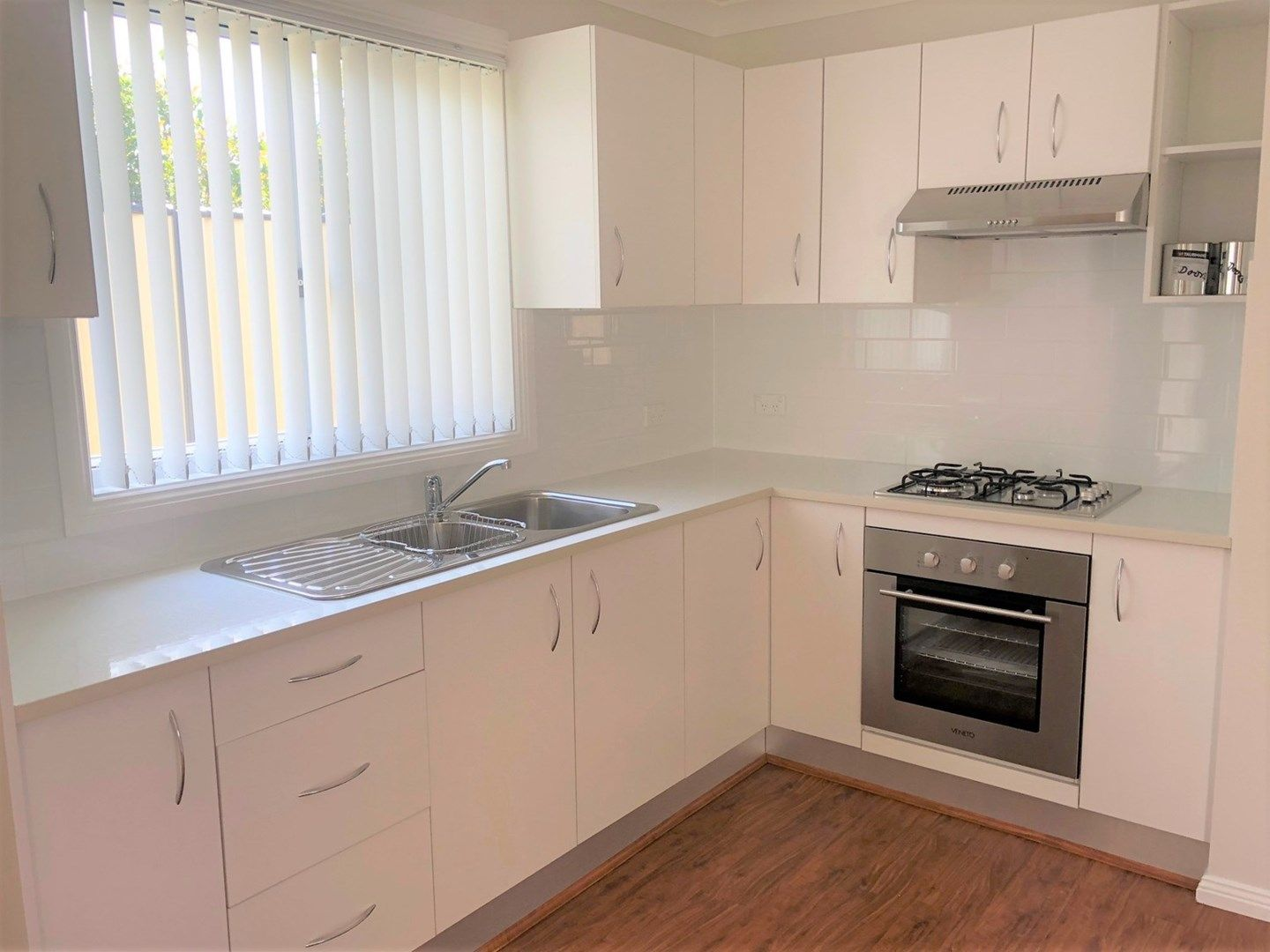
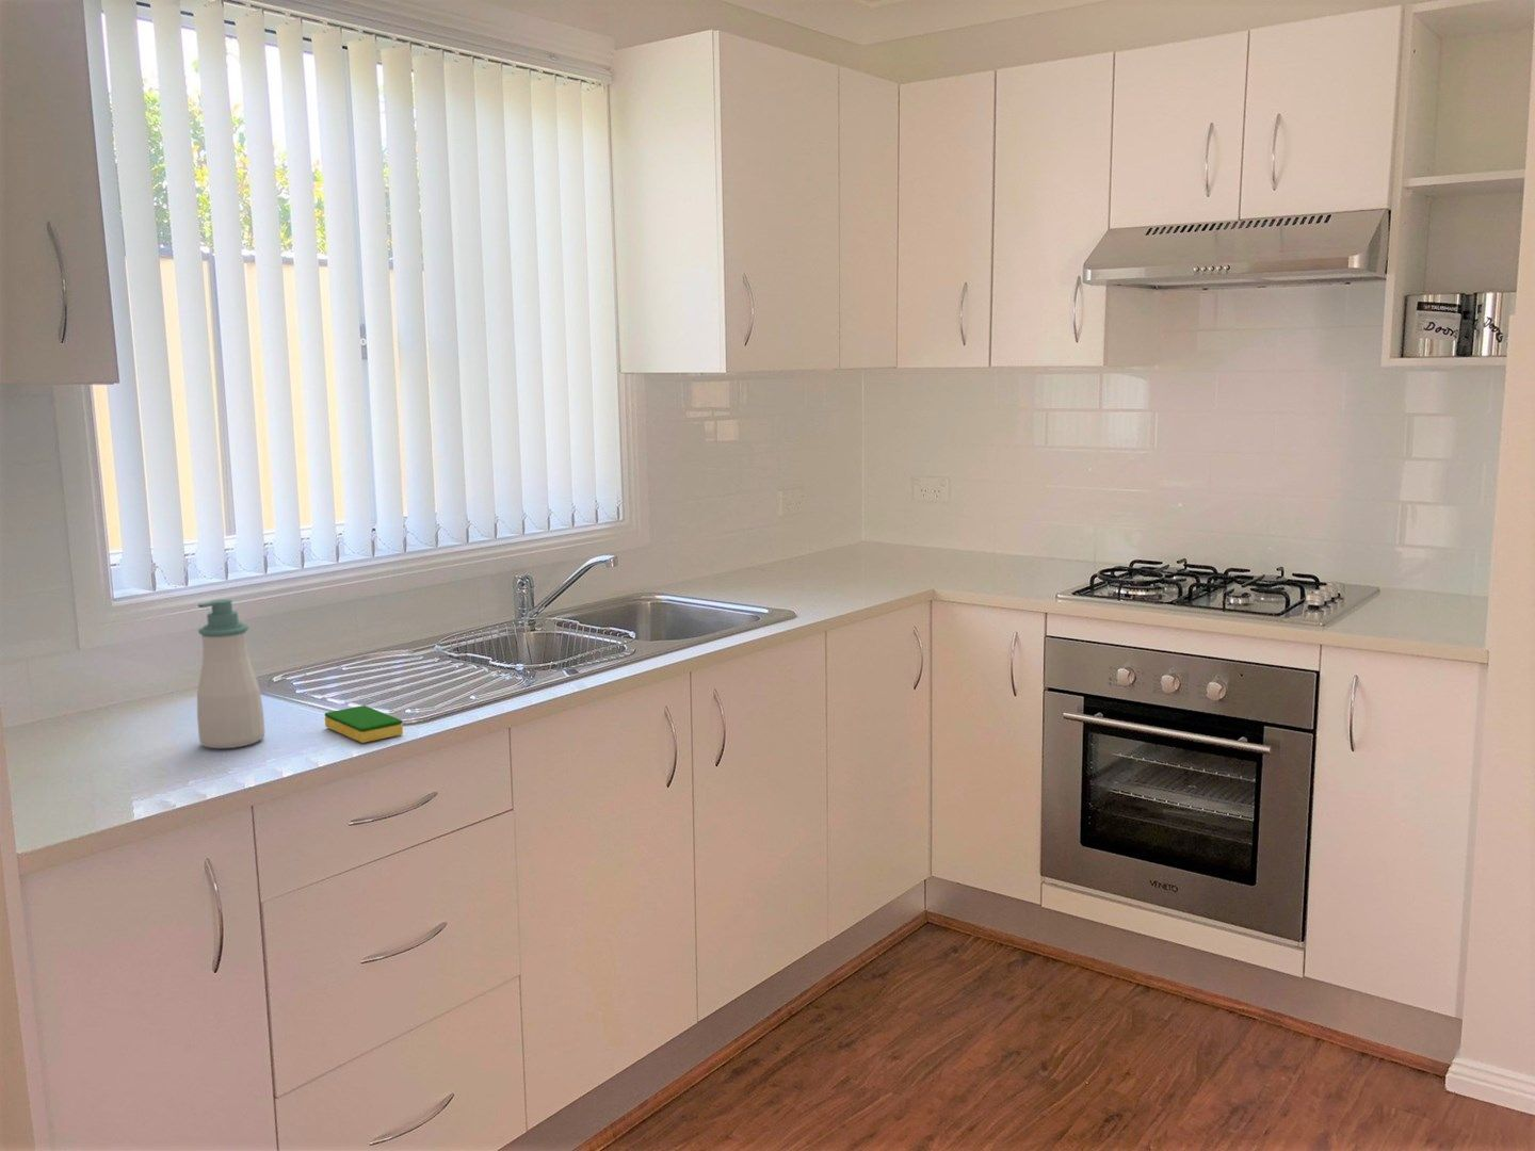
+ dish sponge (363, 723)
+ soap bottle (227, 671)
